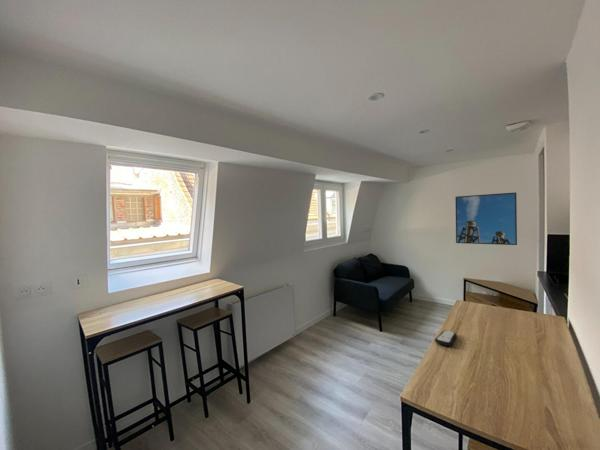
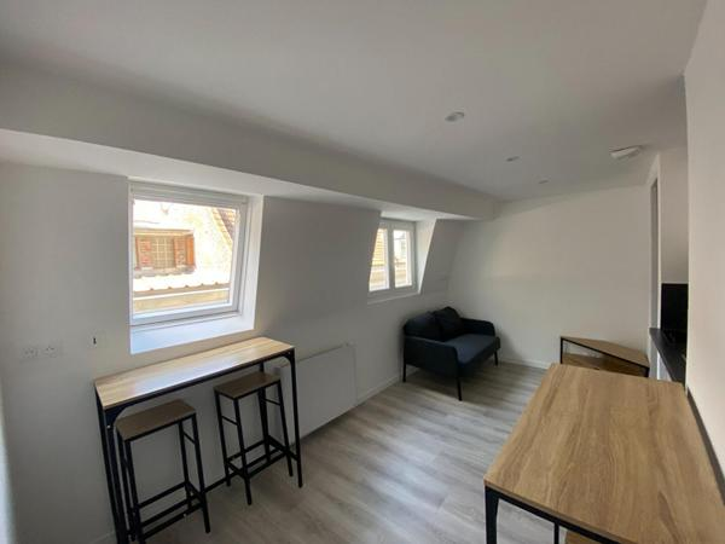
- remote control (446, 337)
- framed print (484, 219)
